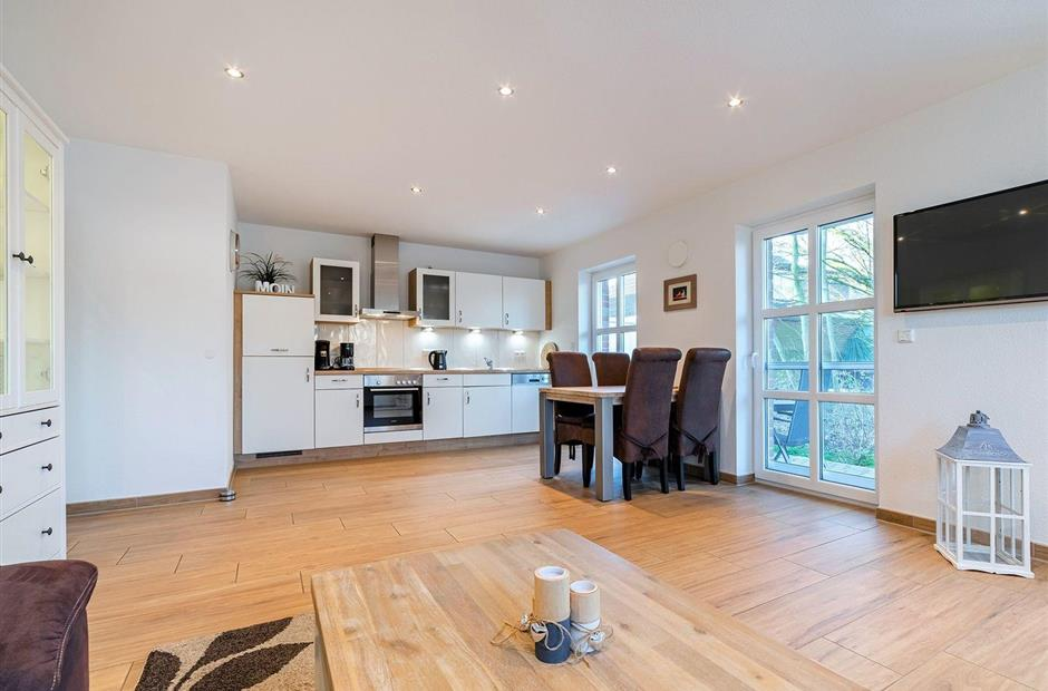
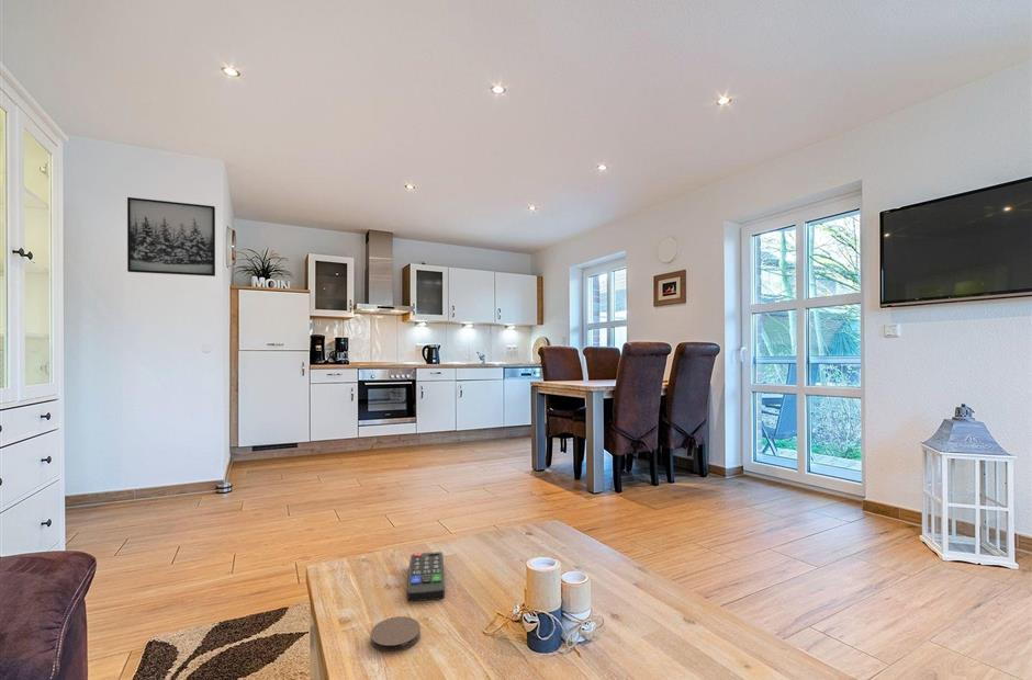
+ wall art (172, 238)
+ remote control (426, 574)
+ coaster (395, 633)
